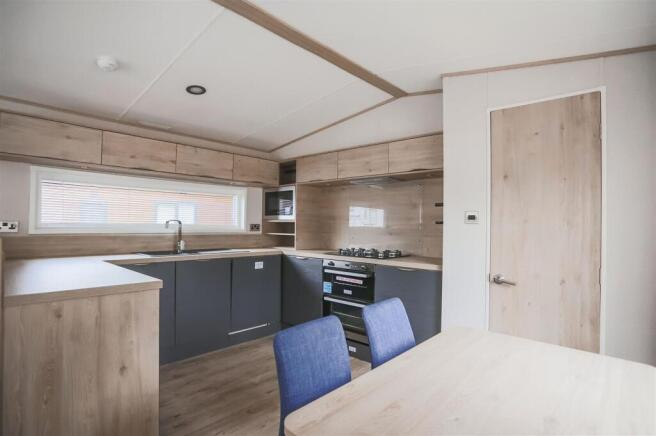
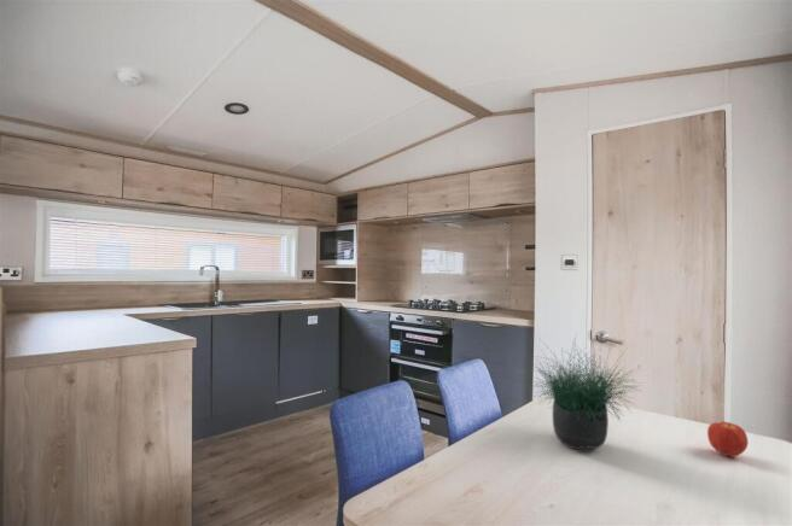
+ apple (727, 438)
+ potted plant (578, 385)
